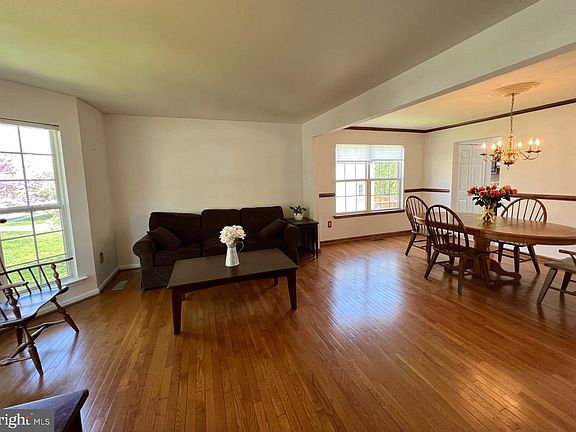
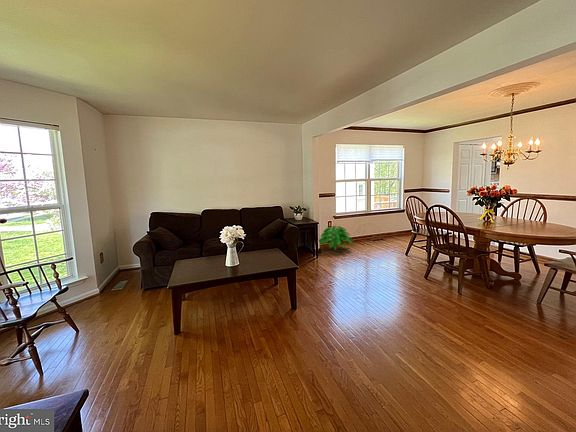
+ indoor plant (335, 236)
